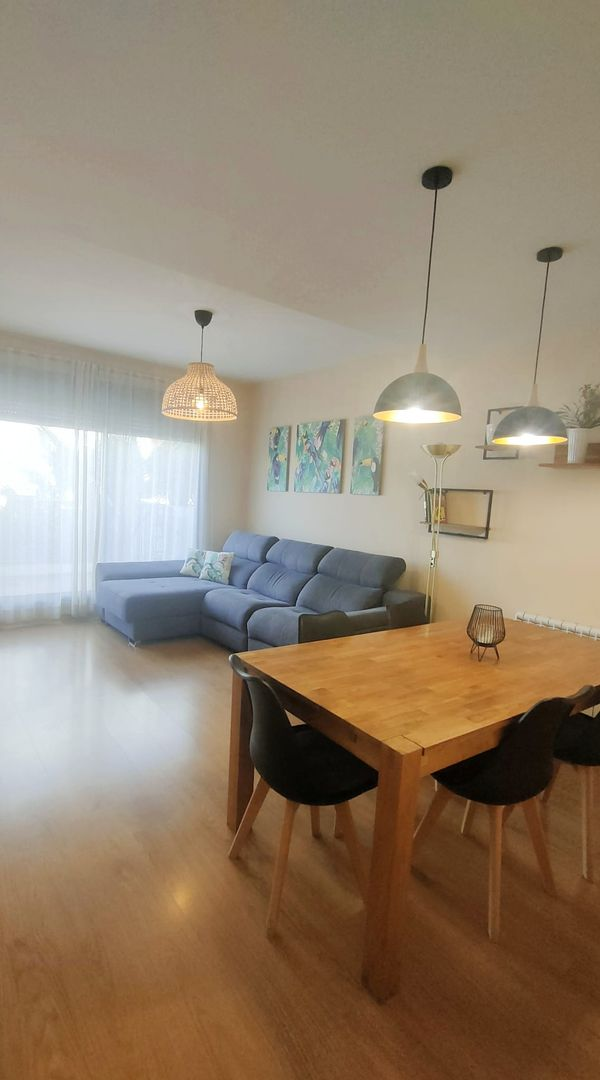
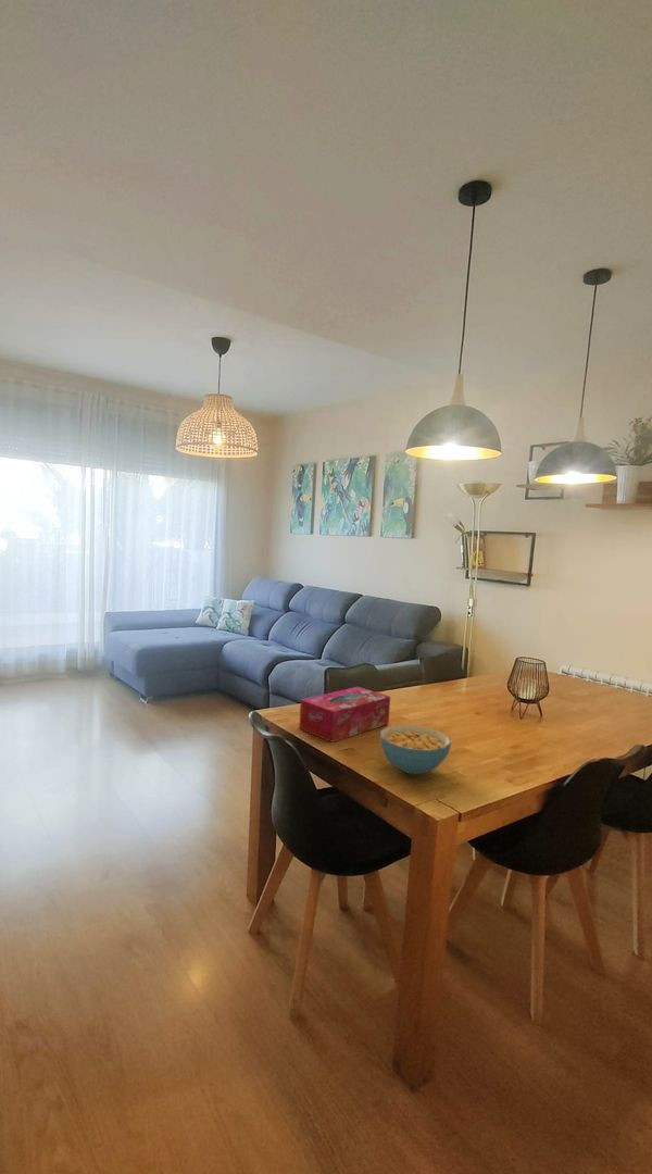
+ tissue box (346, 712)
+ cereal bowl (413, 753)
